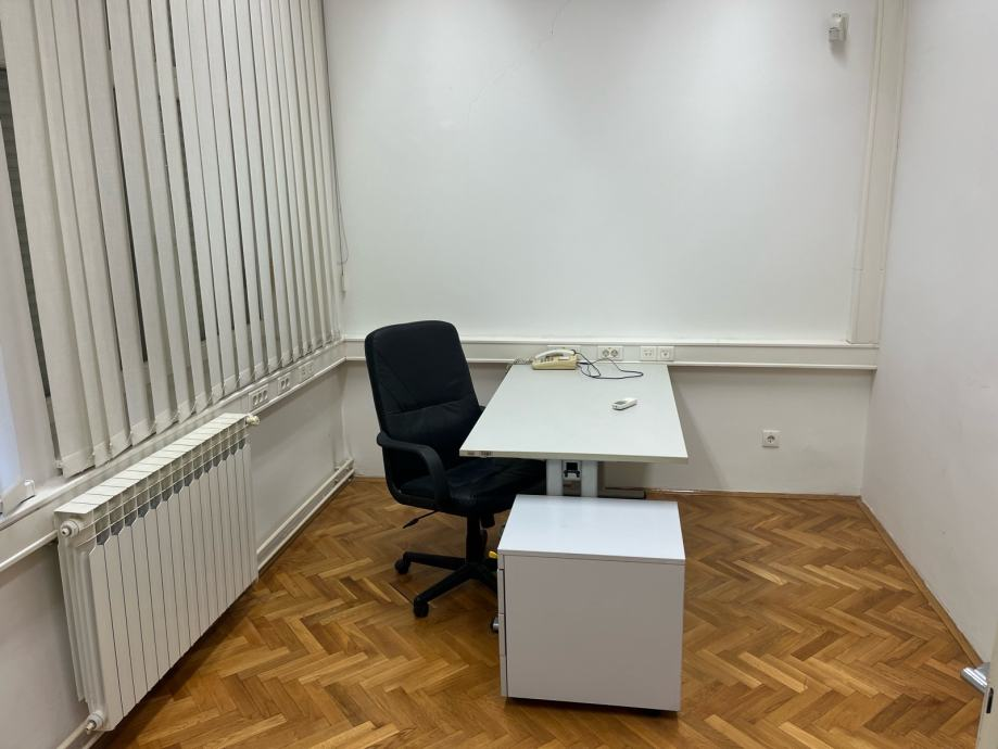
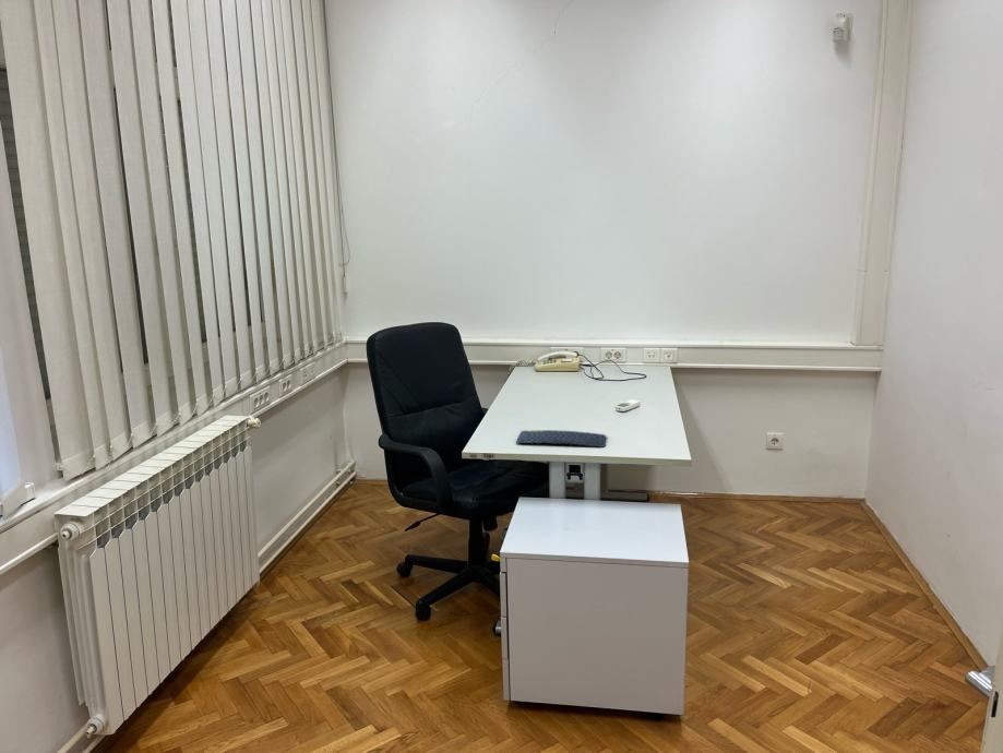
+ keyboard (561, 437)
